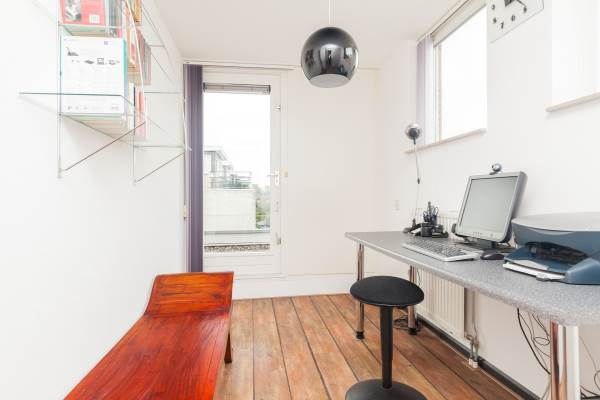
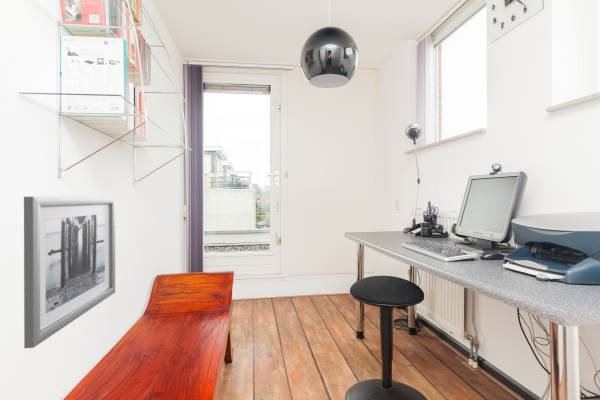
+ wall art (80, 255)
